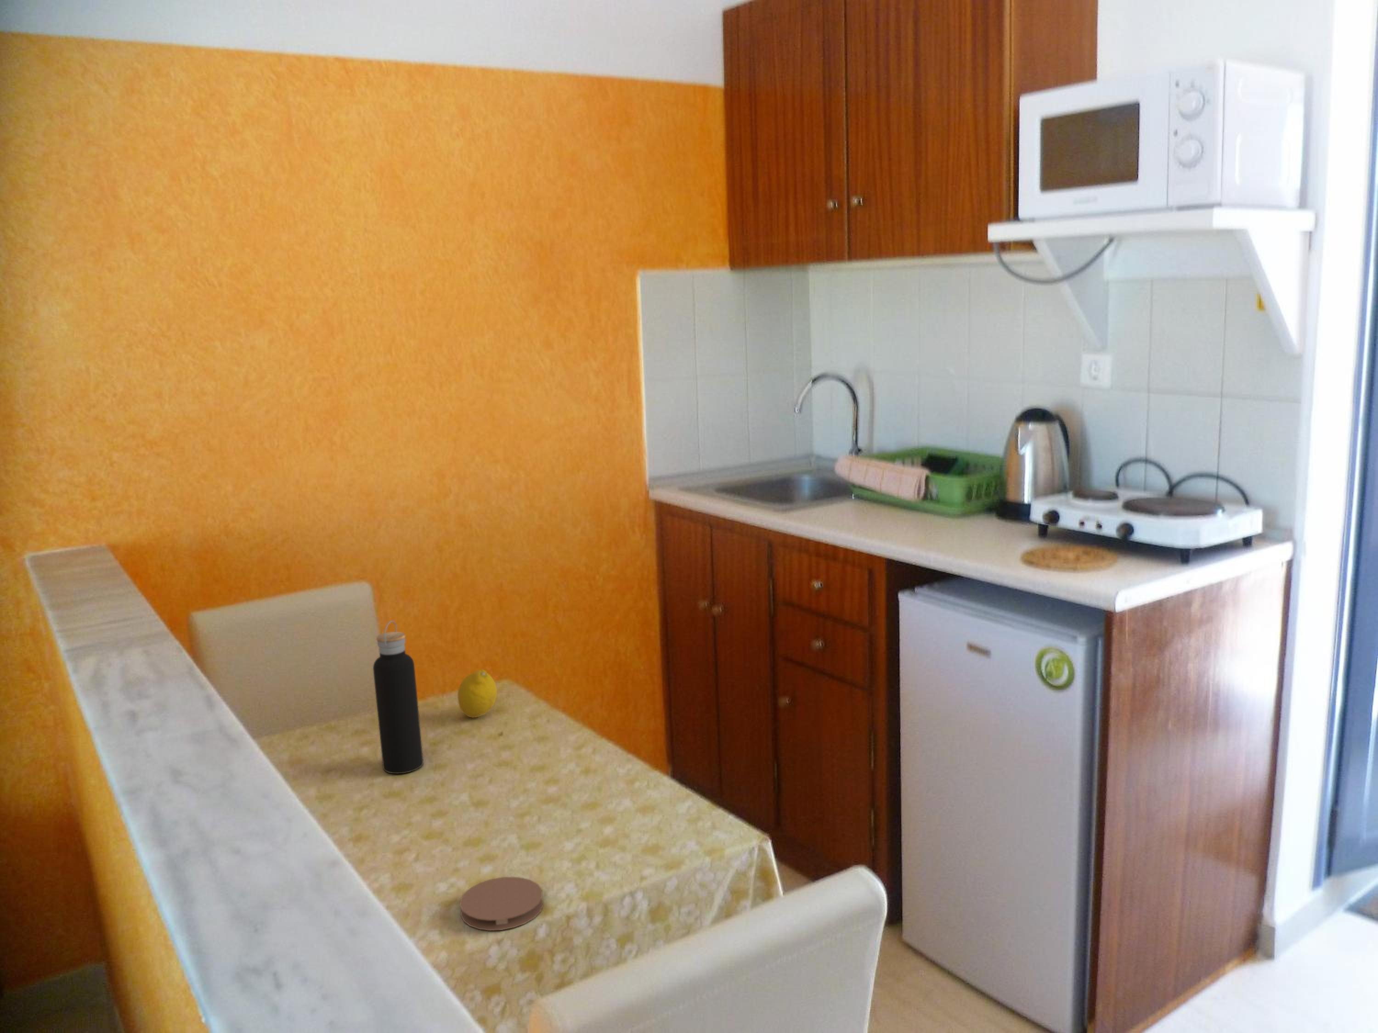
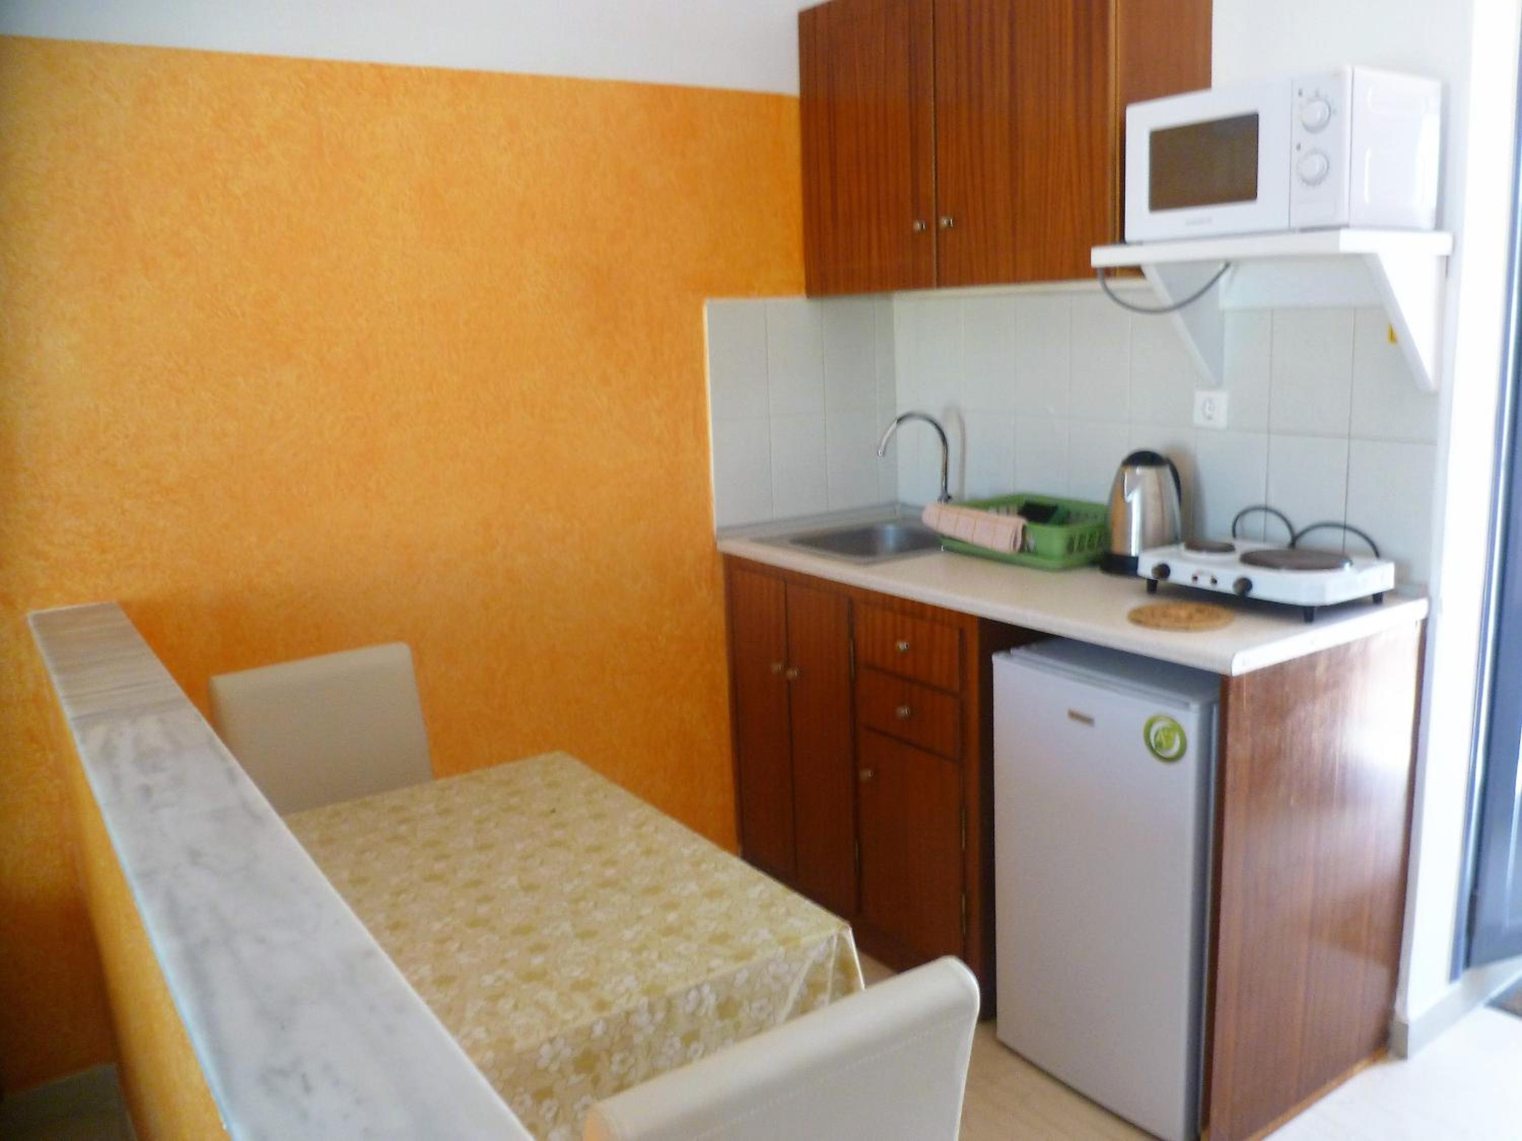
- coaster (501, 903)
- fruit (476, 692)
- water bottle (396, 694)
